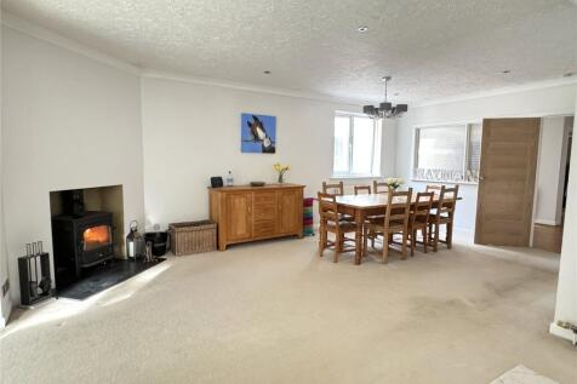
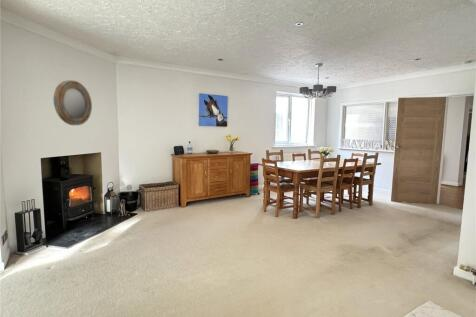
+ home mirror (74, 103)
